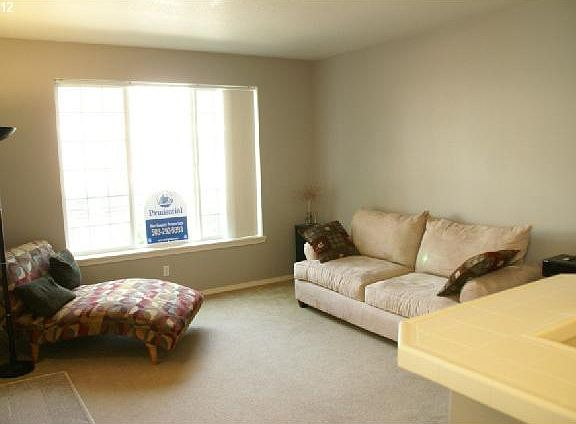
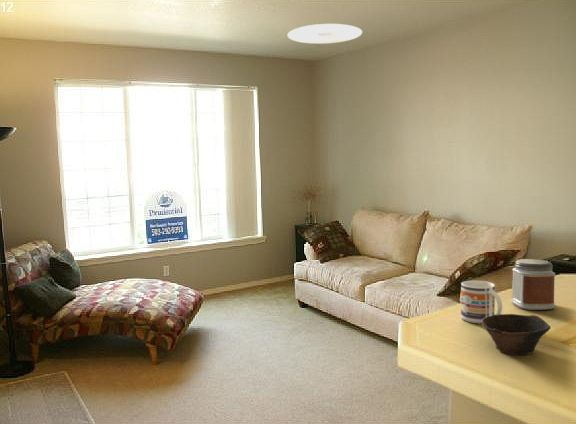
+ ceiling light (324, 30)
+ mug (479, 302)
+ bowl (514, 335)
+ jar (533, 283)
